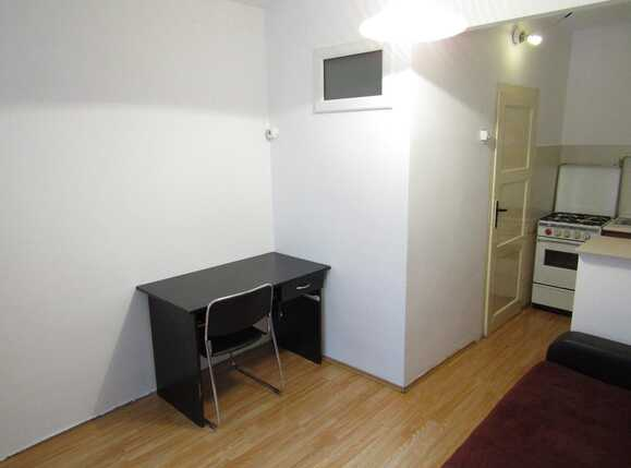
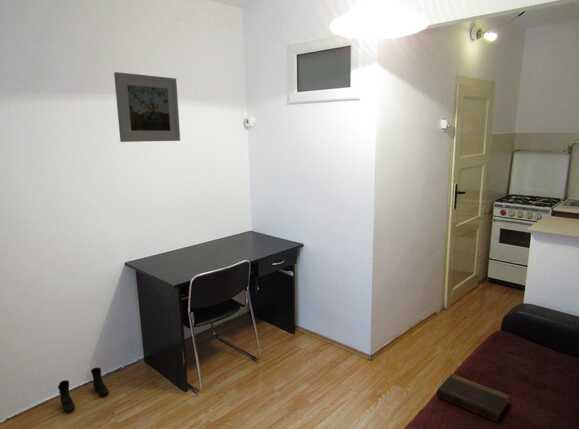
+ boots (93, 385)
+ book (472, 396)
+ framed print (149, 108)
